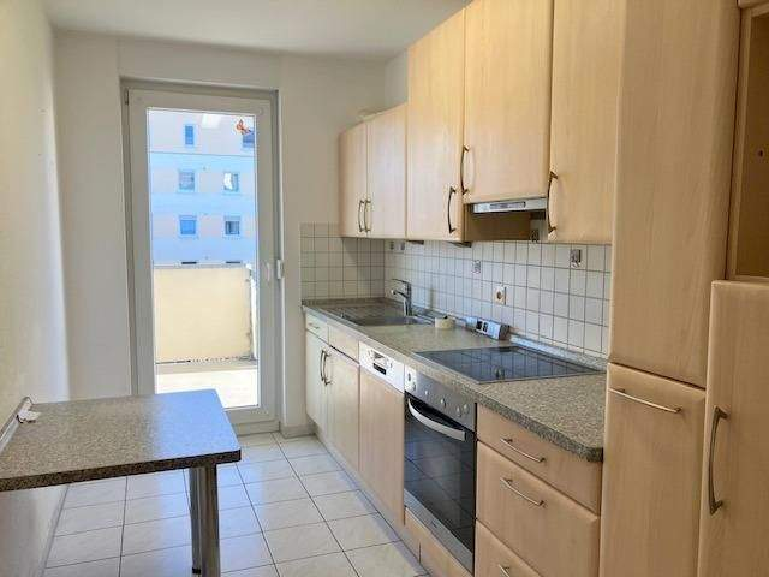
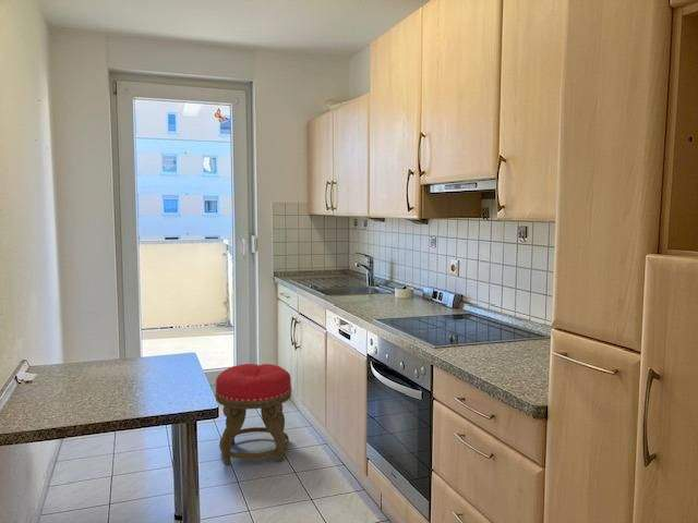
+ stool (254, 408)
